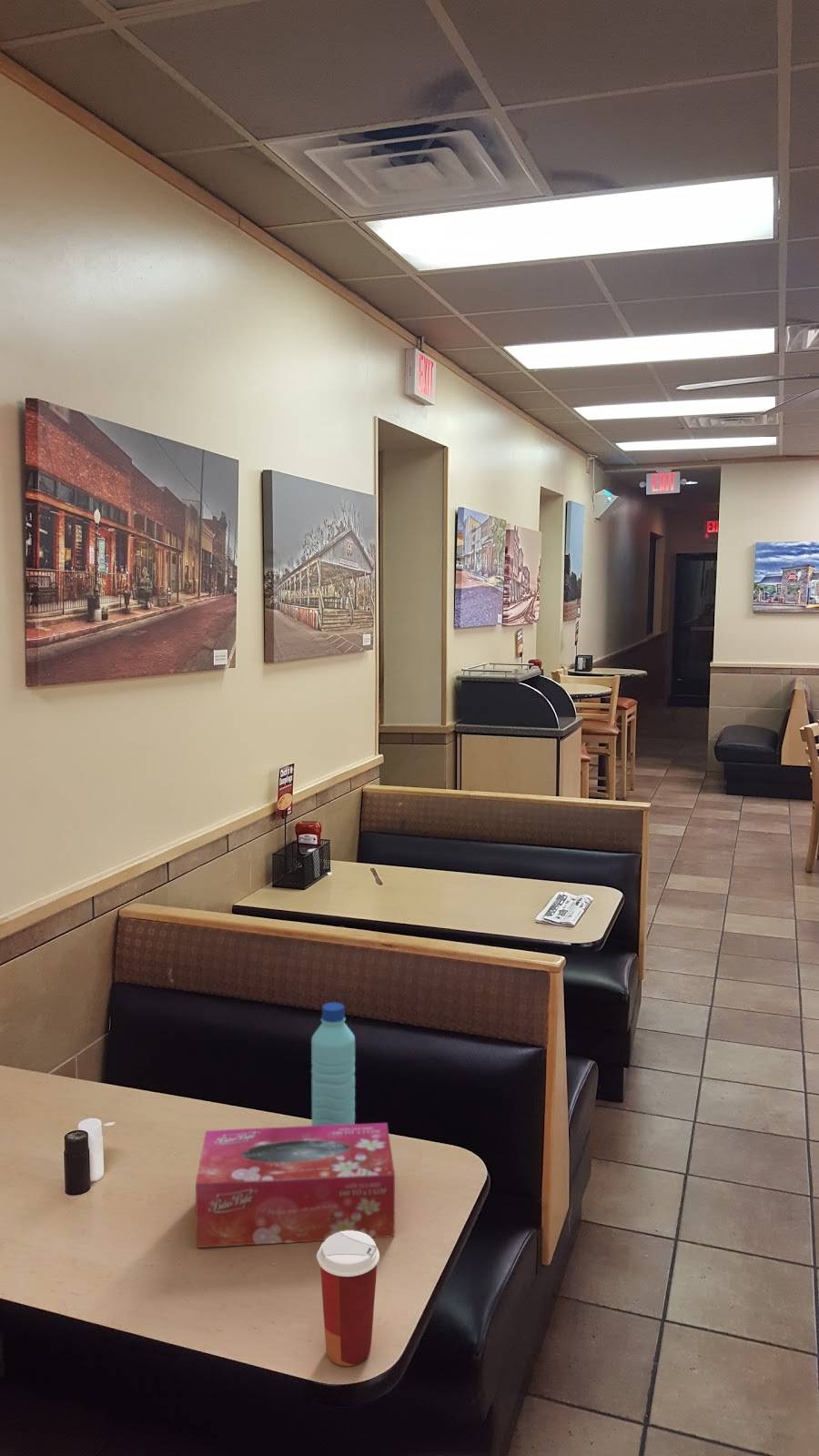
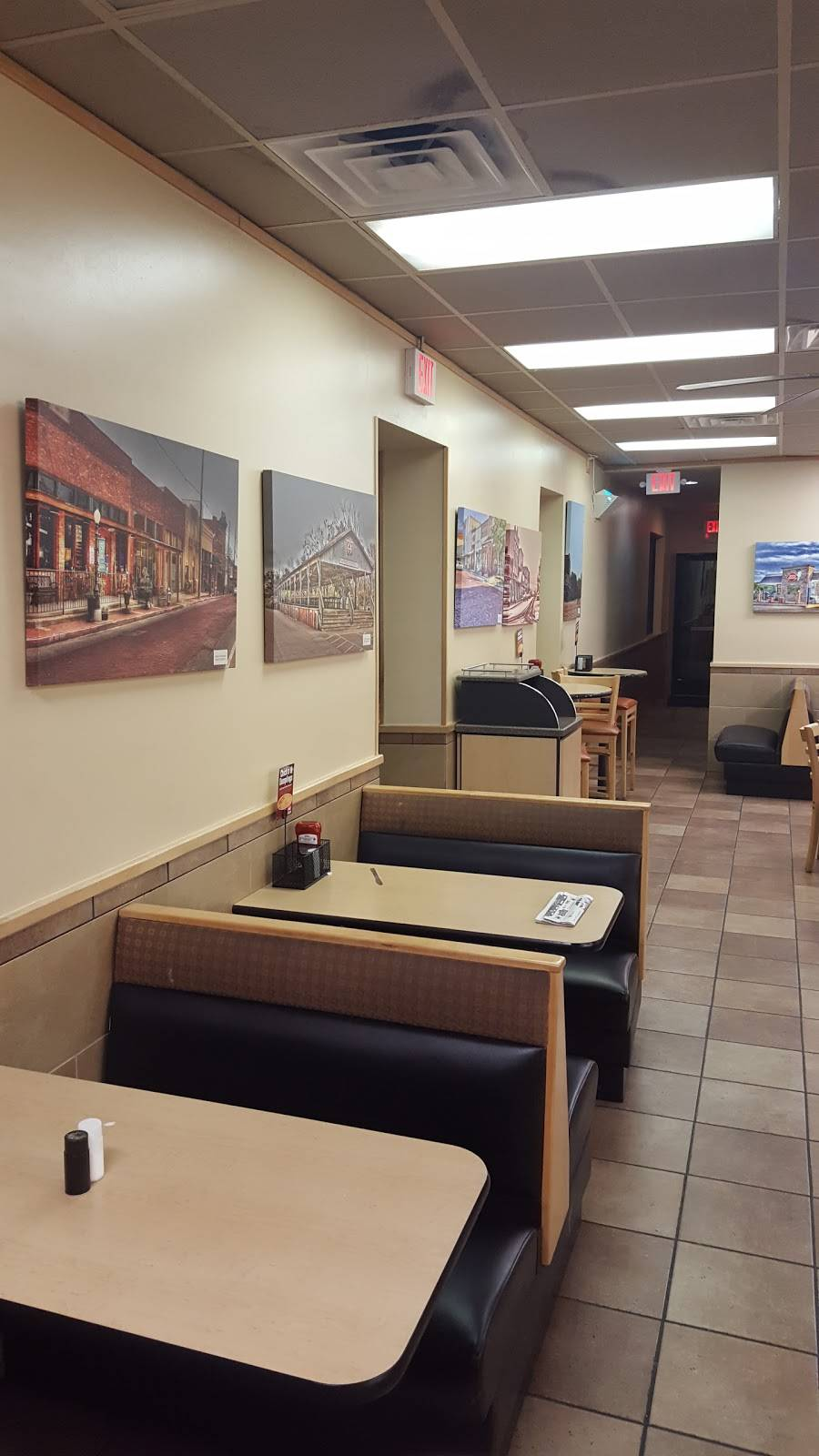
- water bottle (333, 1075)
- paper cup (348, 1299)
- tissue box (297, 1181)
